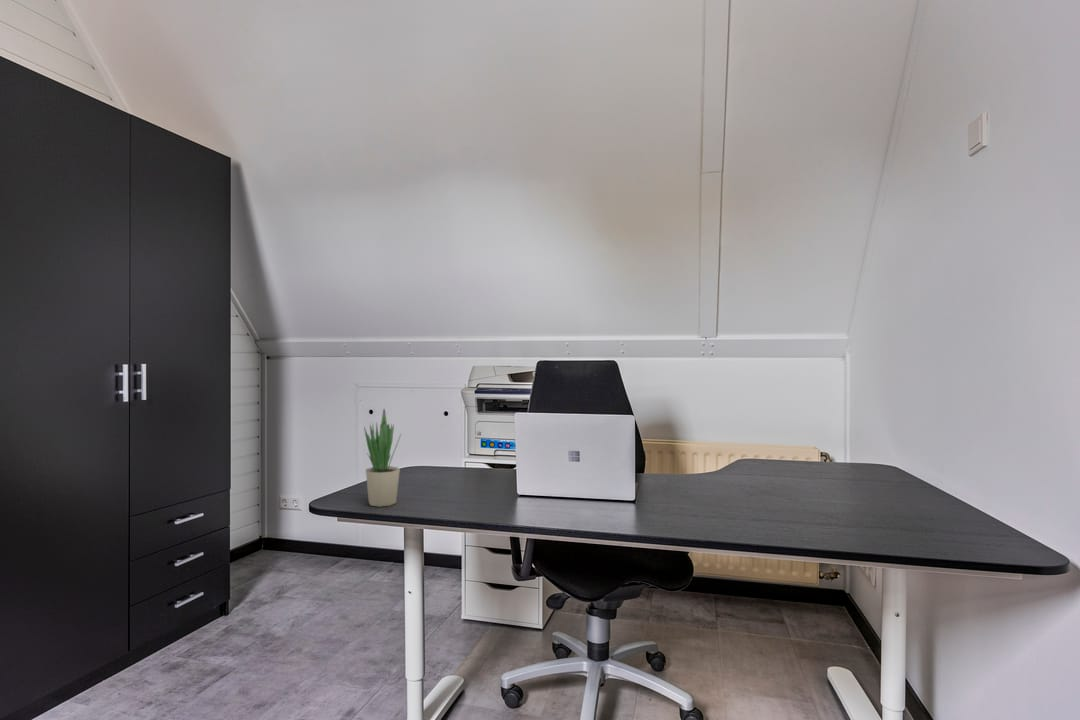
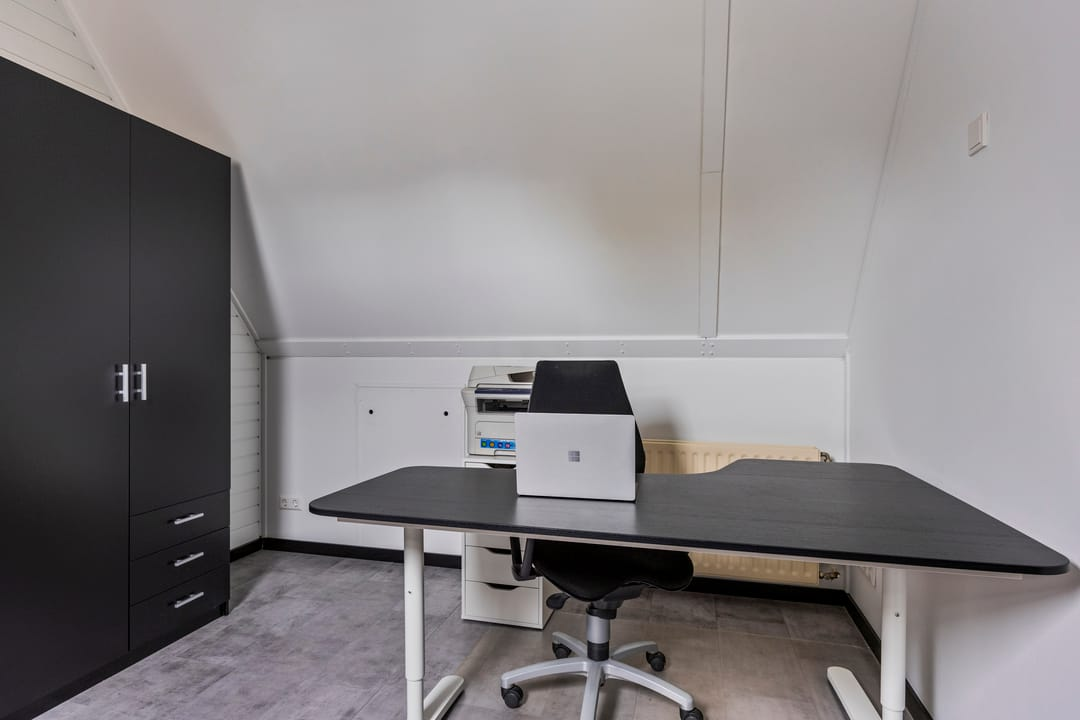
- potted plant (379, 456)
